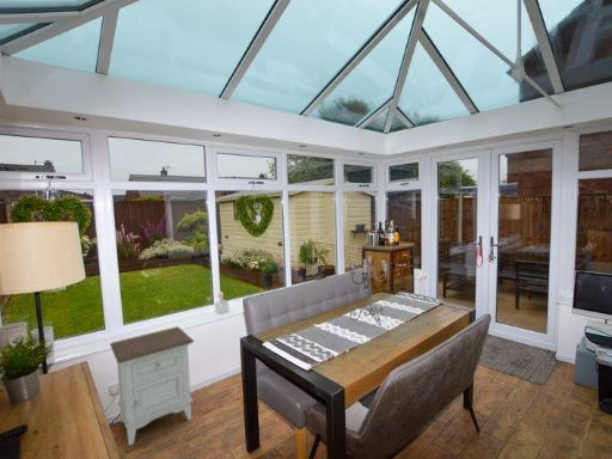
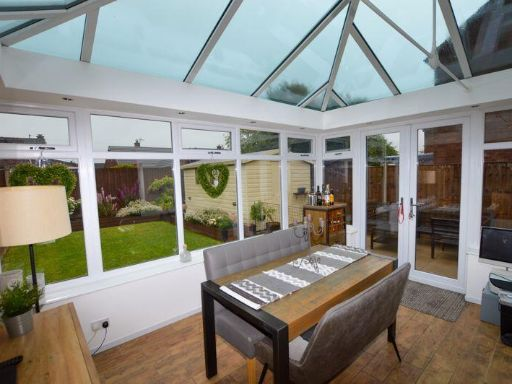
- nightstand (154, 381)
